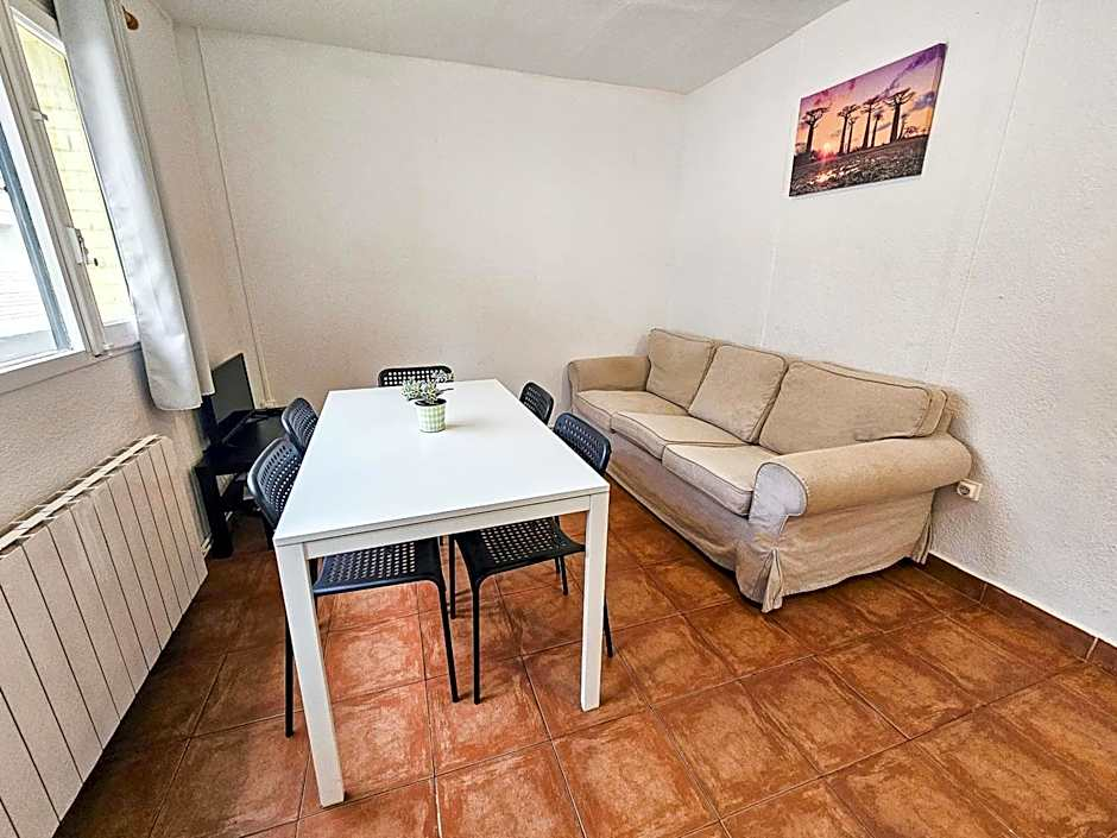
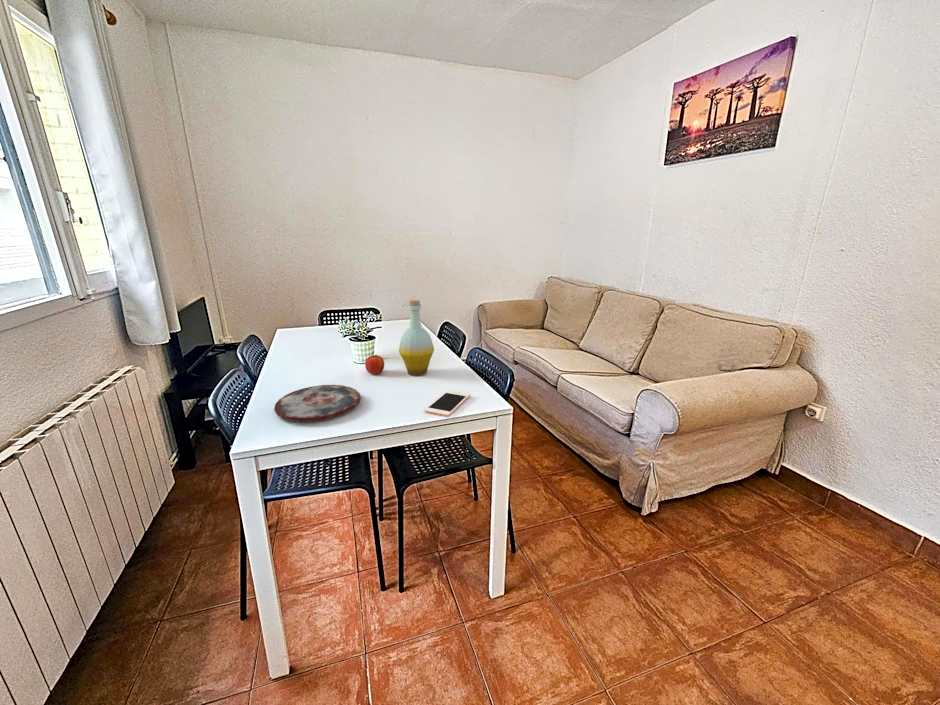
+ cell phone (448, 402)
+ bottle (416, 337)
+ plate (318, 401)
+ fruit (374, 363)
